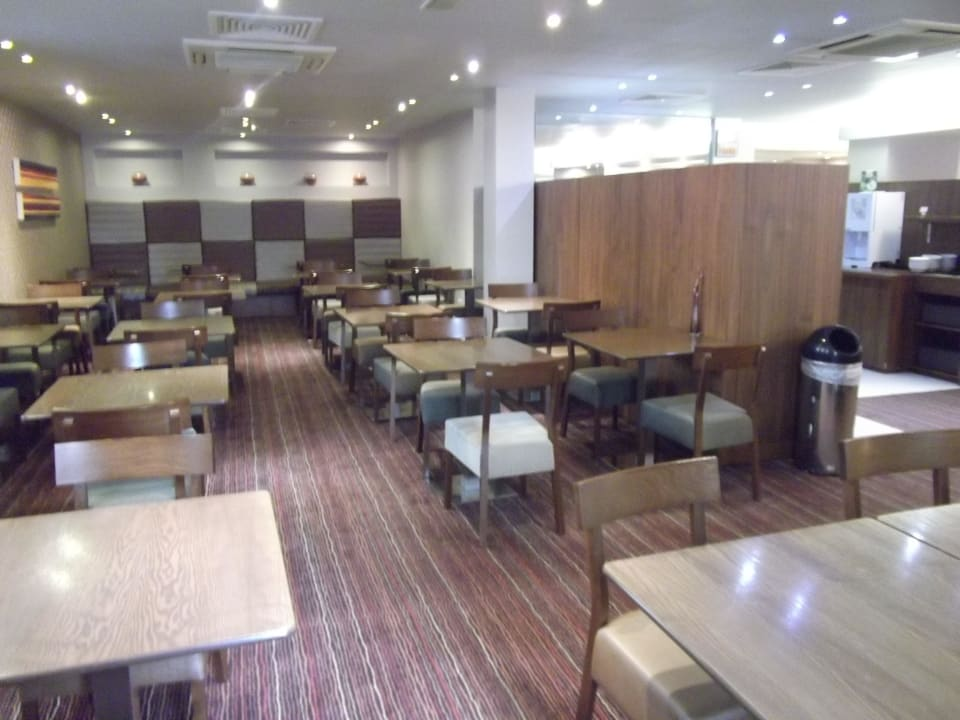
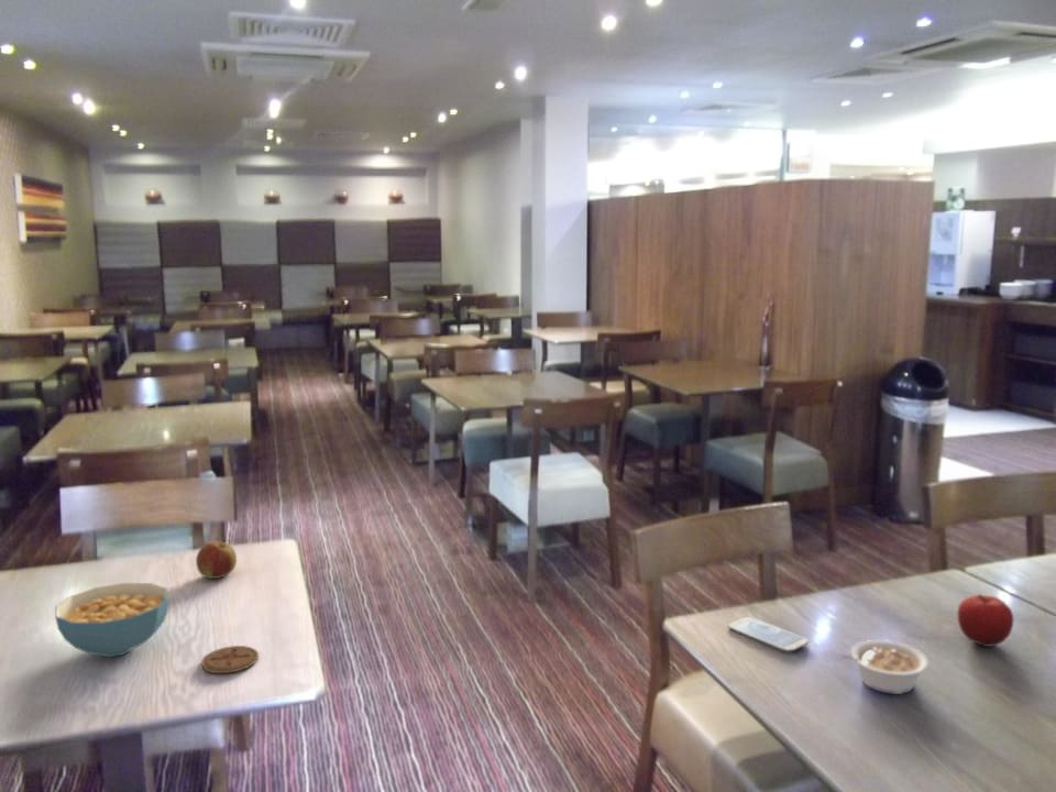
+ smartphone (767, 634)
+ fruit (985, 618)
+ coaster (230, 659)
+ cereal bowl (114, 625)
+ legume (887, 667)
+ apple (216, 558)
